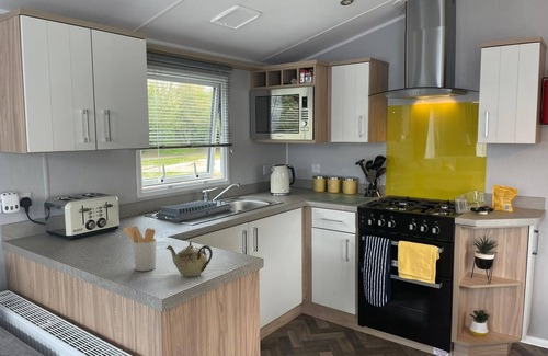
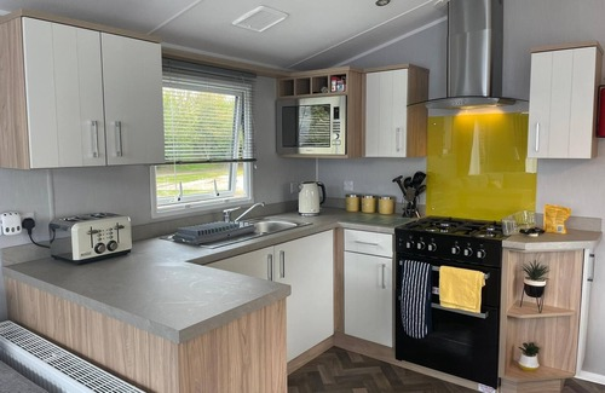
- utensil holder (139, 246)
- teapot (189, 257)
